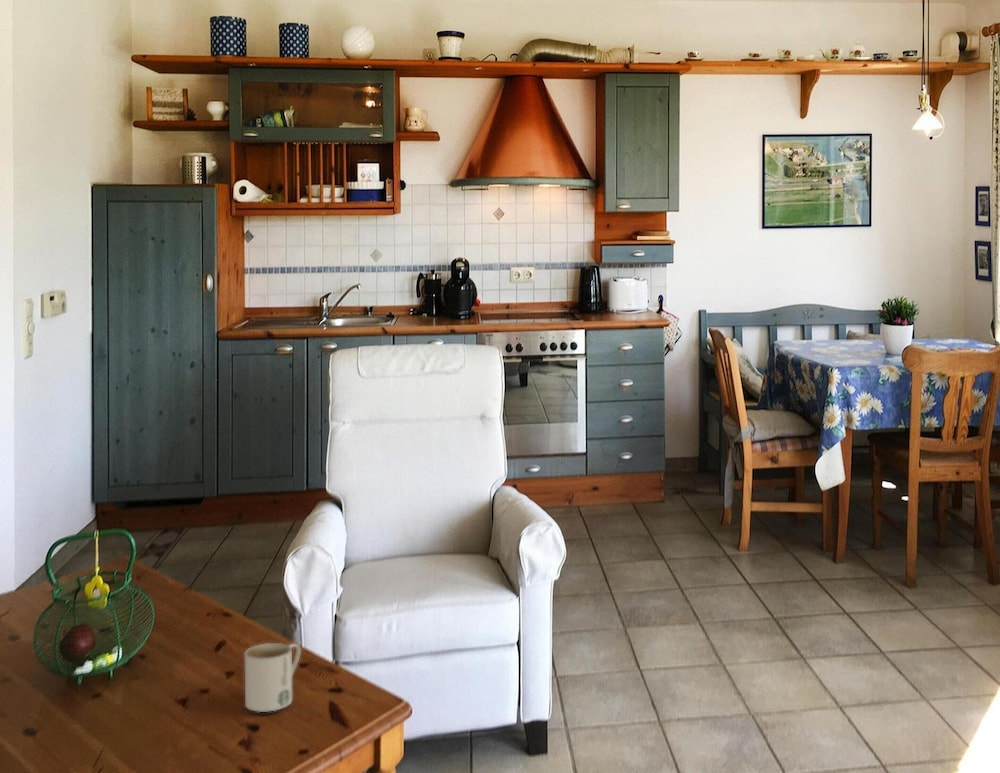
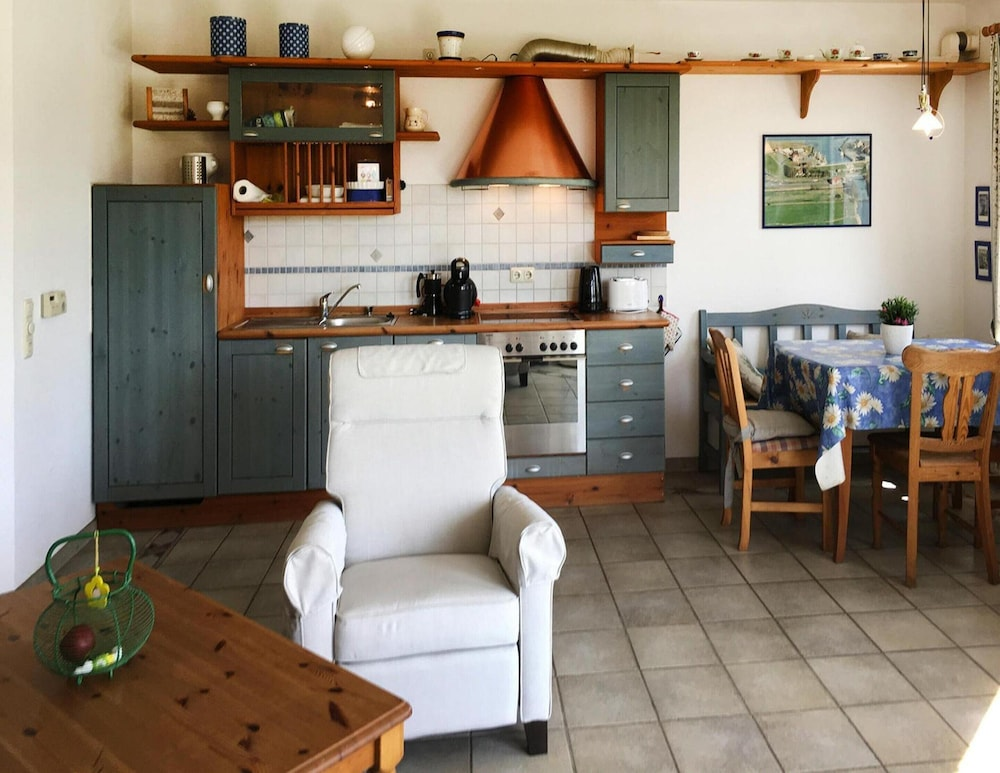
- mug (276, 673)
